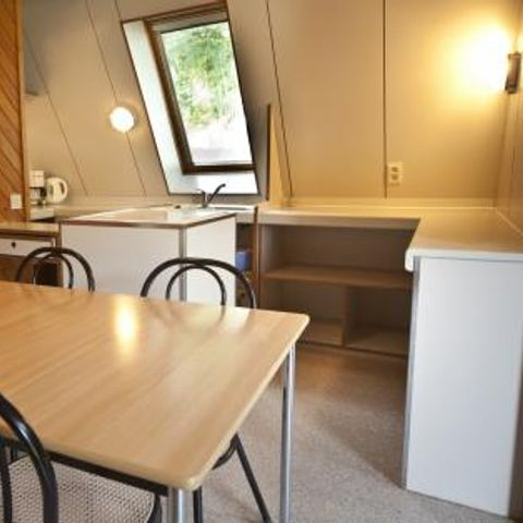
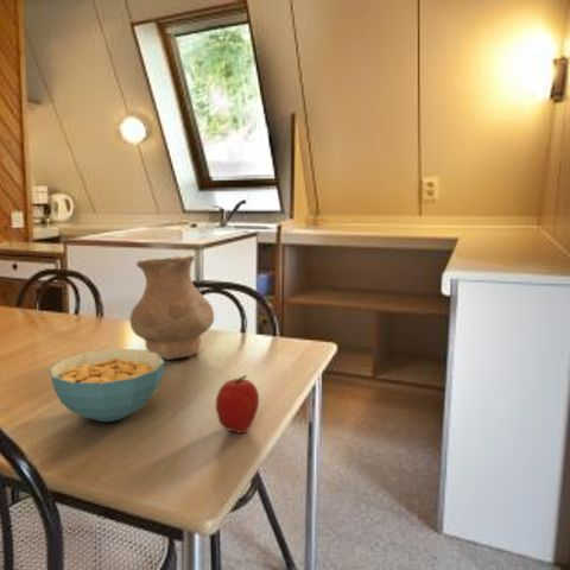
+ vase (172, 304)
+ cereal bowl (109, 390)
+ fruit (238, 401)
